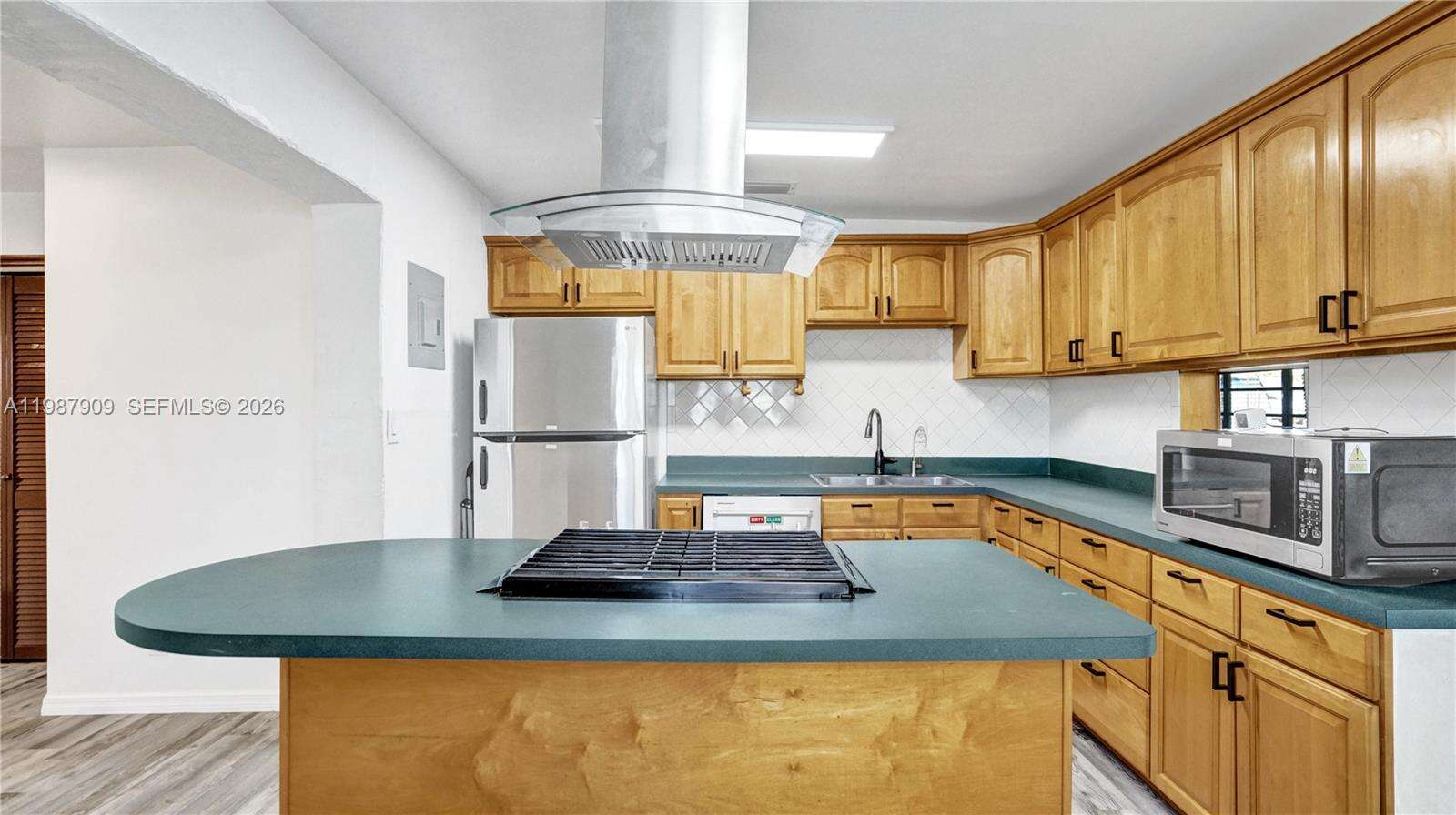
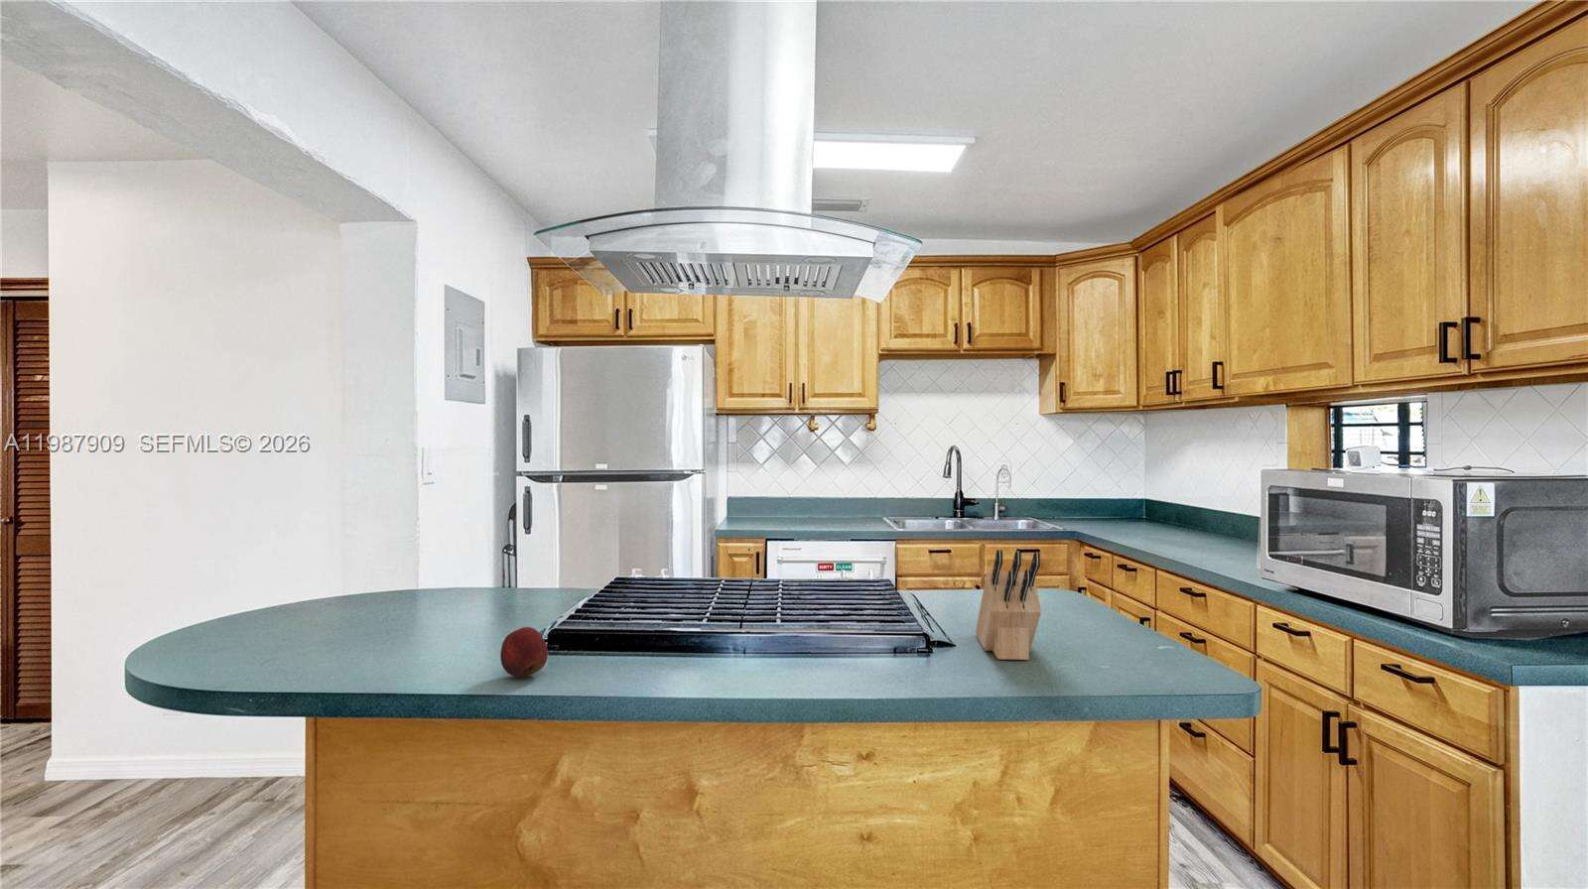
+ apple (524, 652)
+ knife block (1008, 597)
